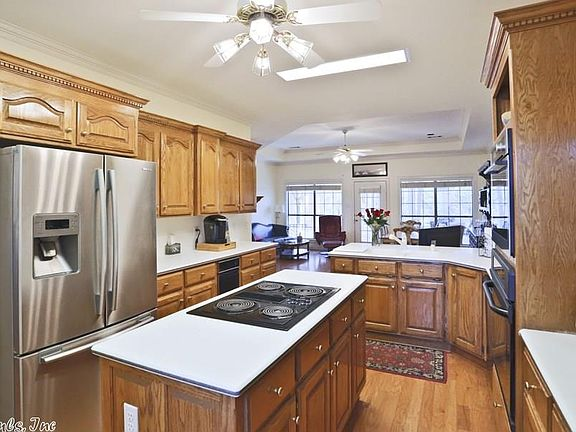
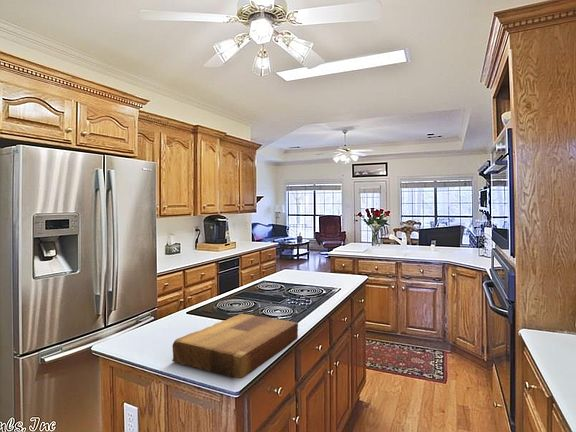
+ cutting board (239, 339)
